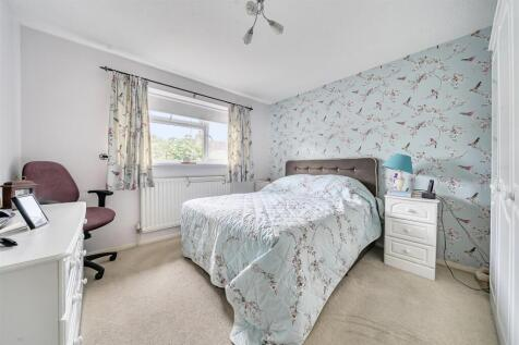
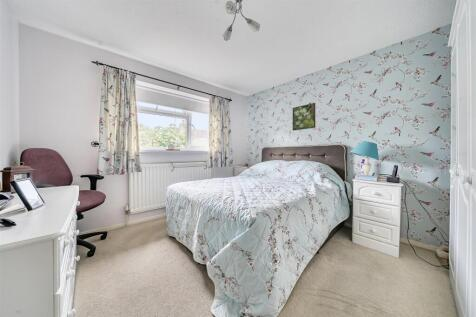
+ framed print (303, 117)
